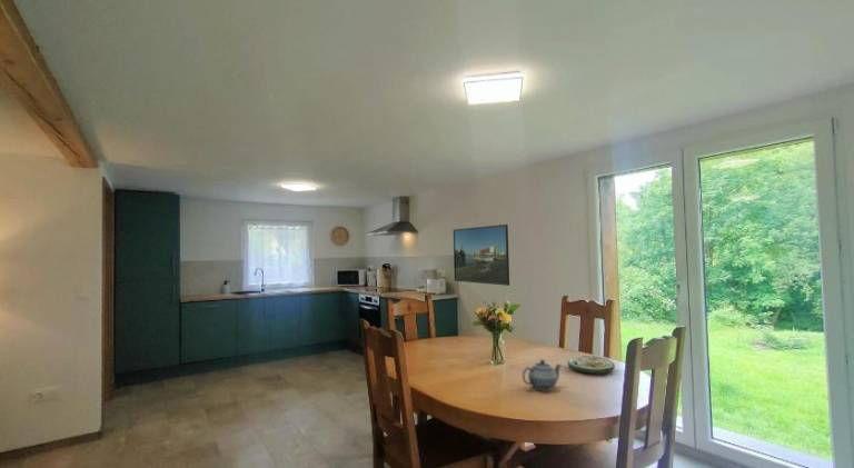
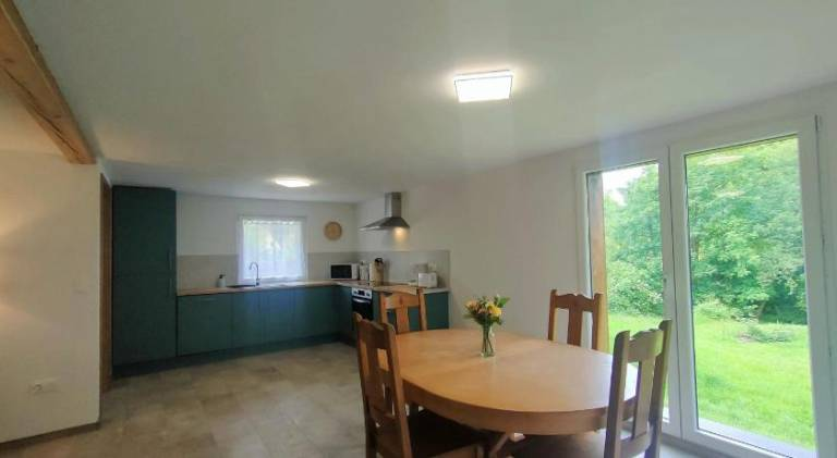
- teapot (543, 374)
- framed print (478, 255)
- soup (590, 362)
